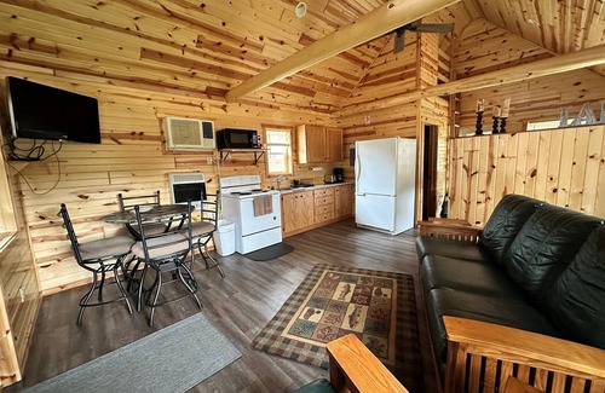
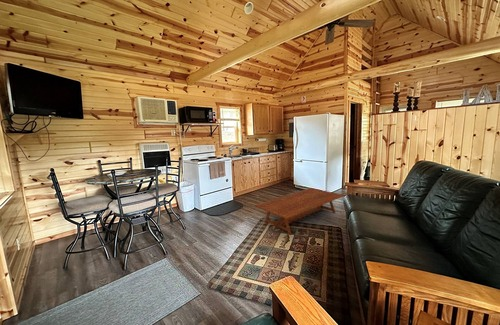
+ coffee table (301, 208)
